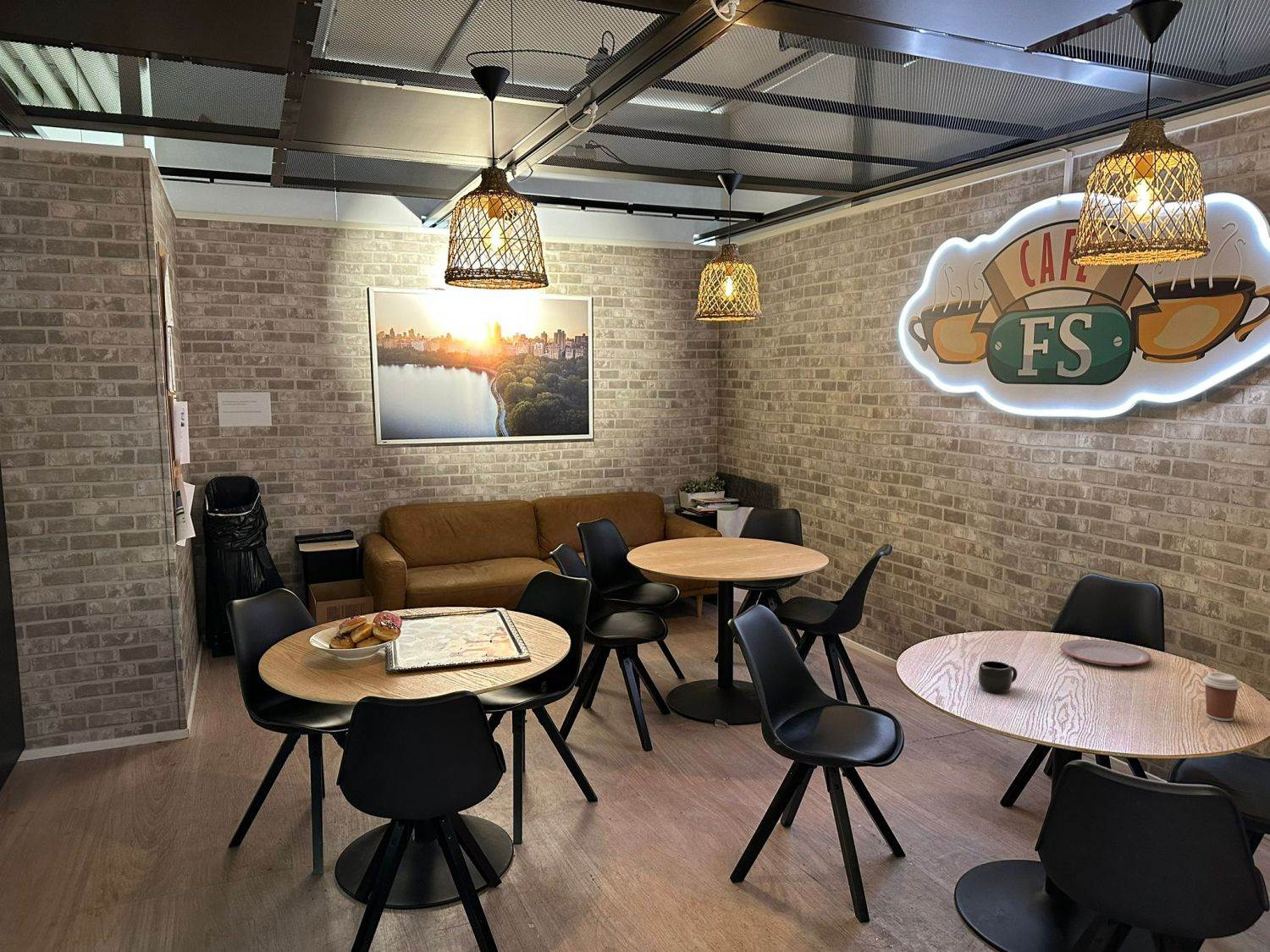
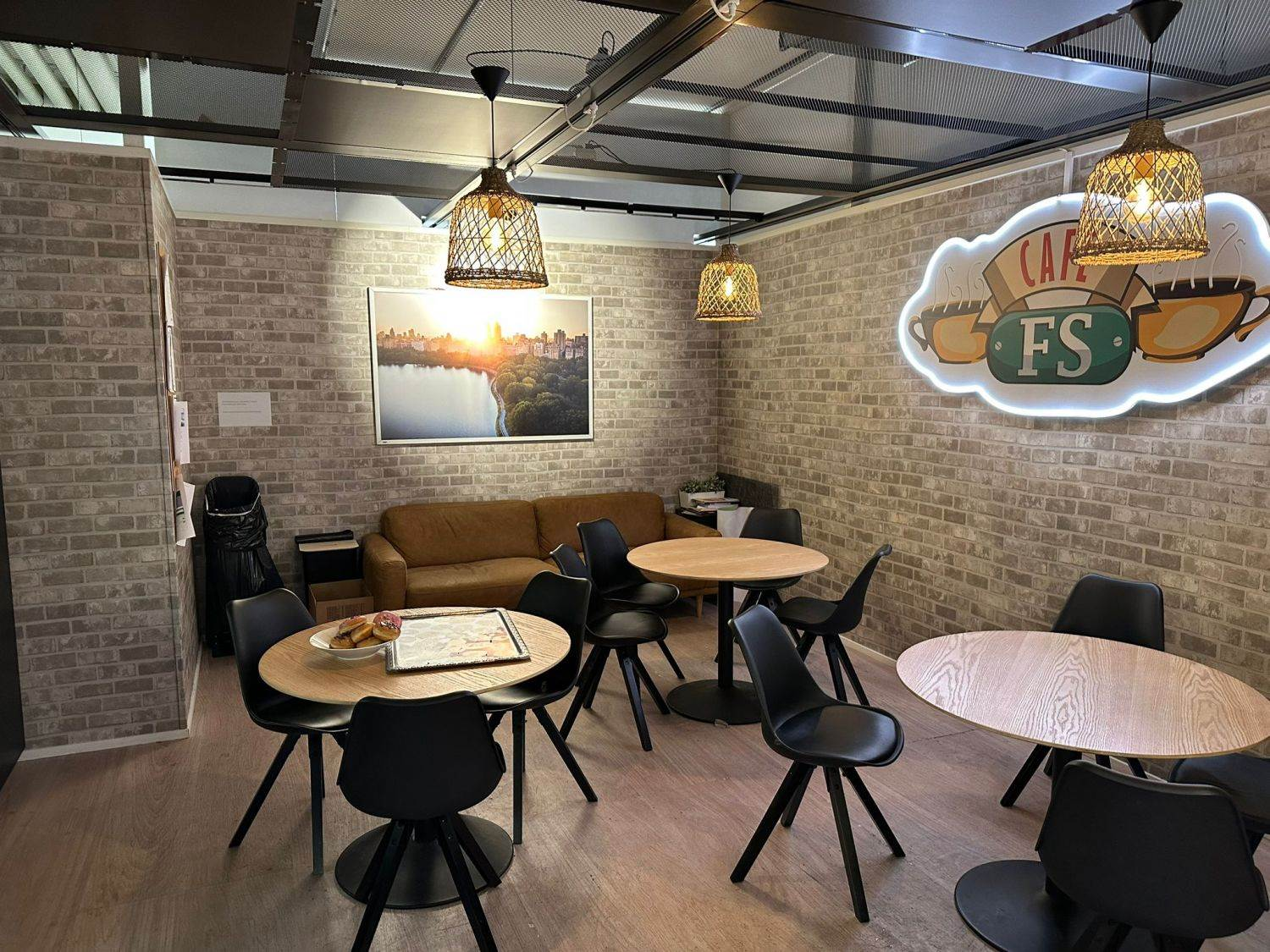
- mug (999, 677)
- coffee cup (1220, 696)
- plate (1104, 654)
